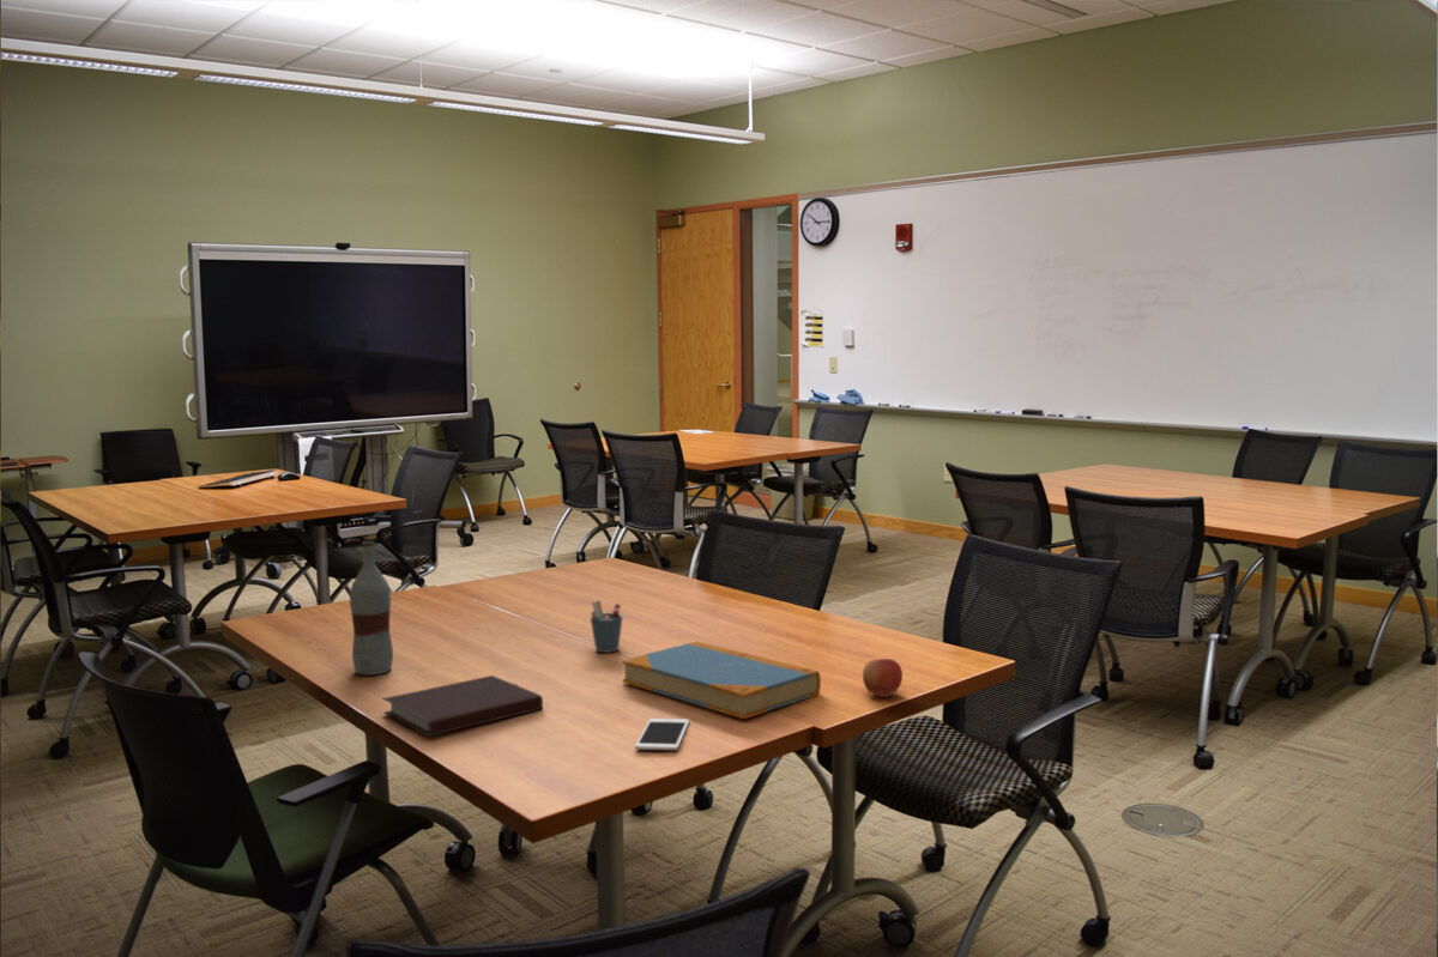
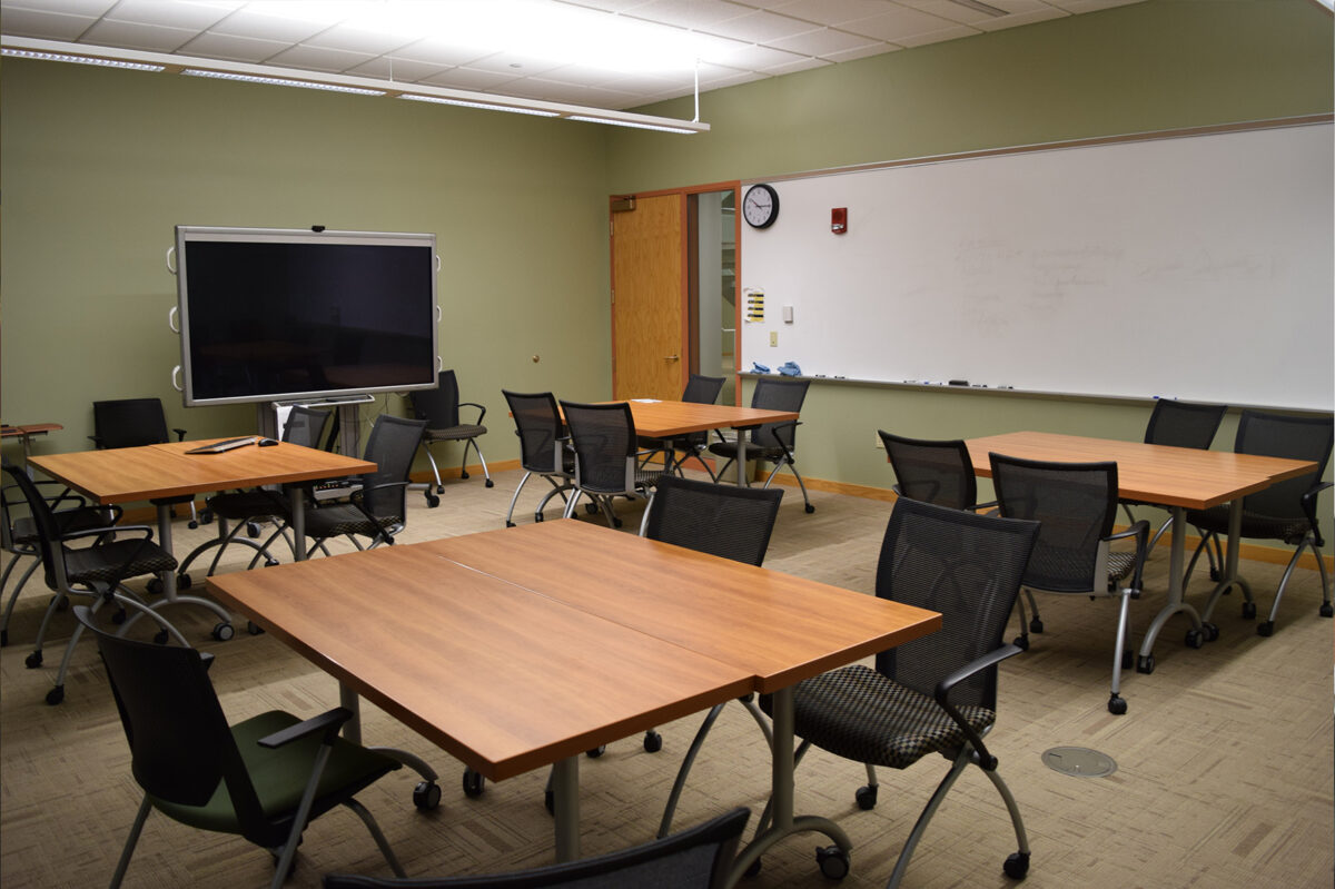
- apple (882, 676)
- notebook (463, 704)
- book (719, 676)
- bottle (370, 606)
- pen holder (606, 623)
- cell phone (663, 733)
